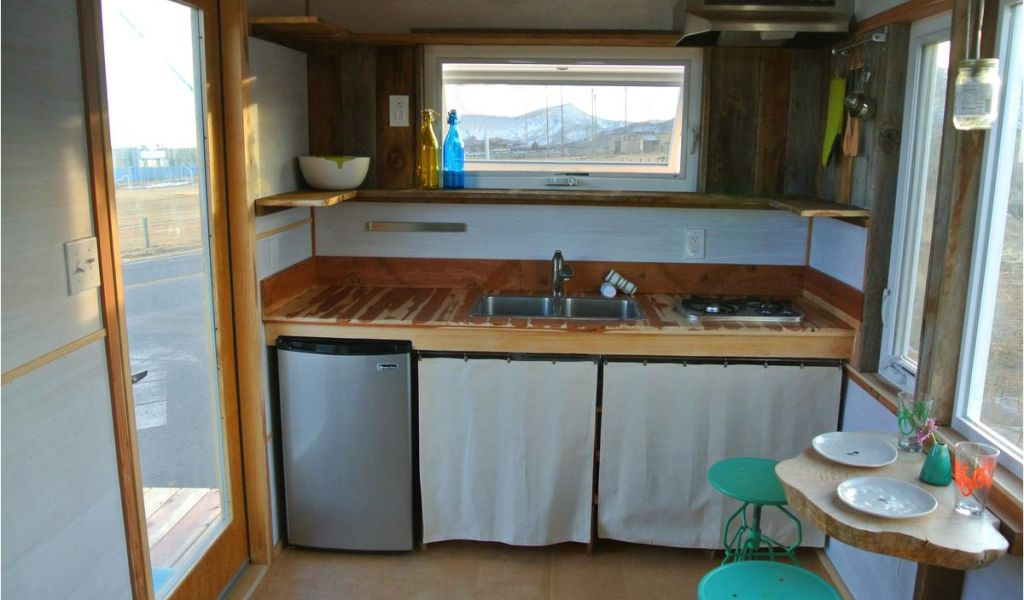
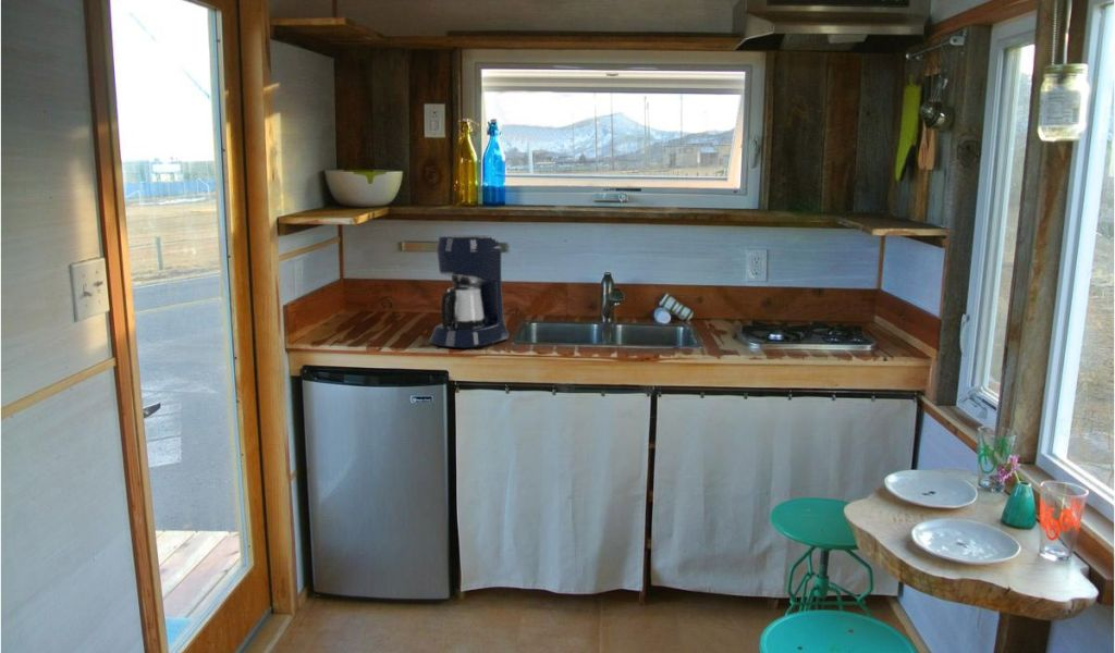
+ coffee maker (468, 288)
